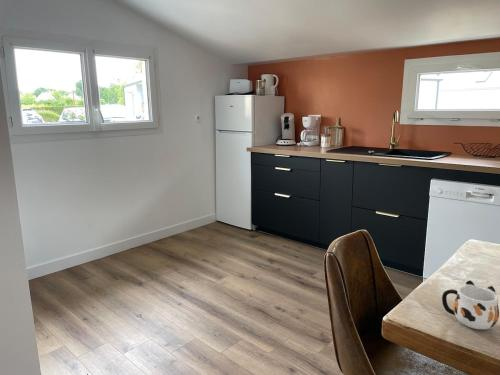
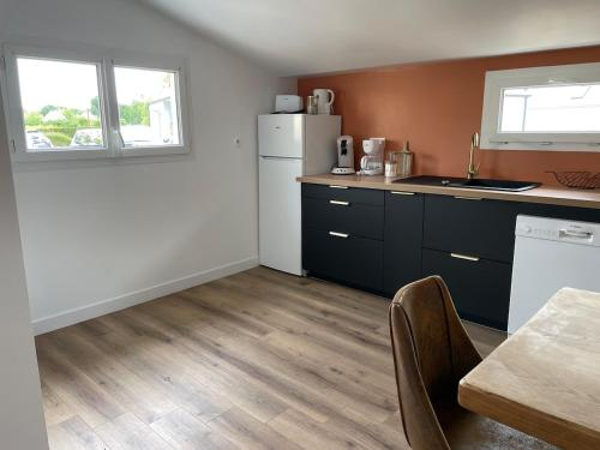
- mug (469, 303)
